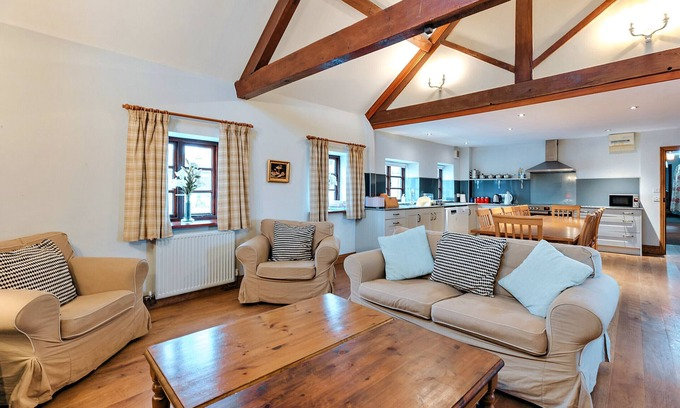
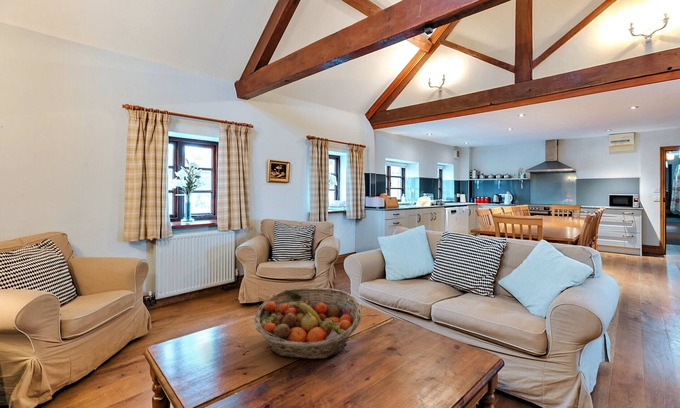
+ fruit basket (308, 320)
